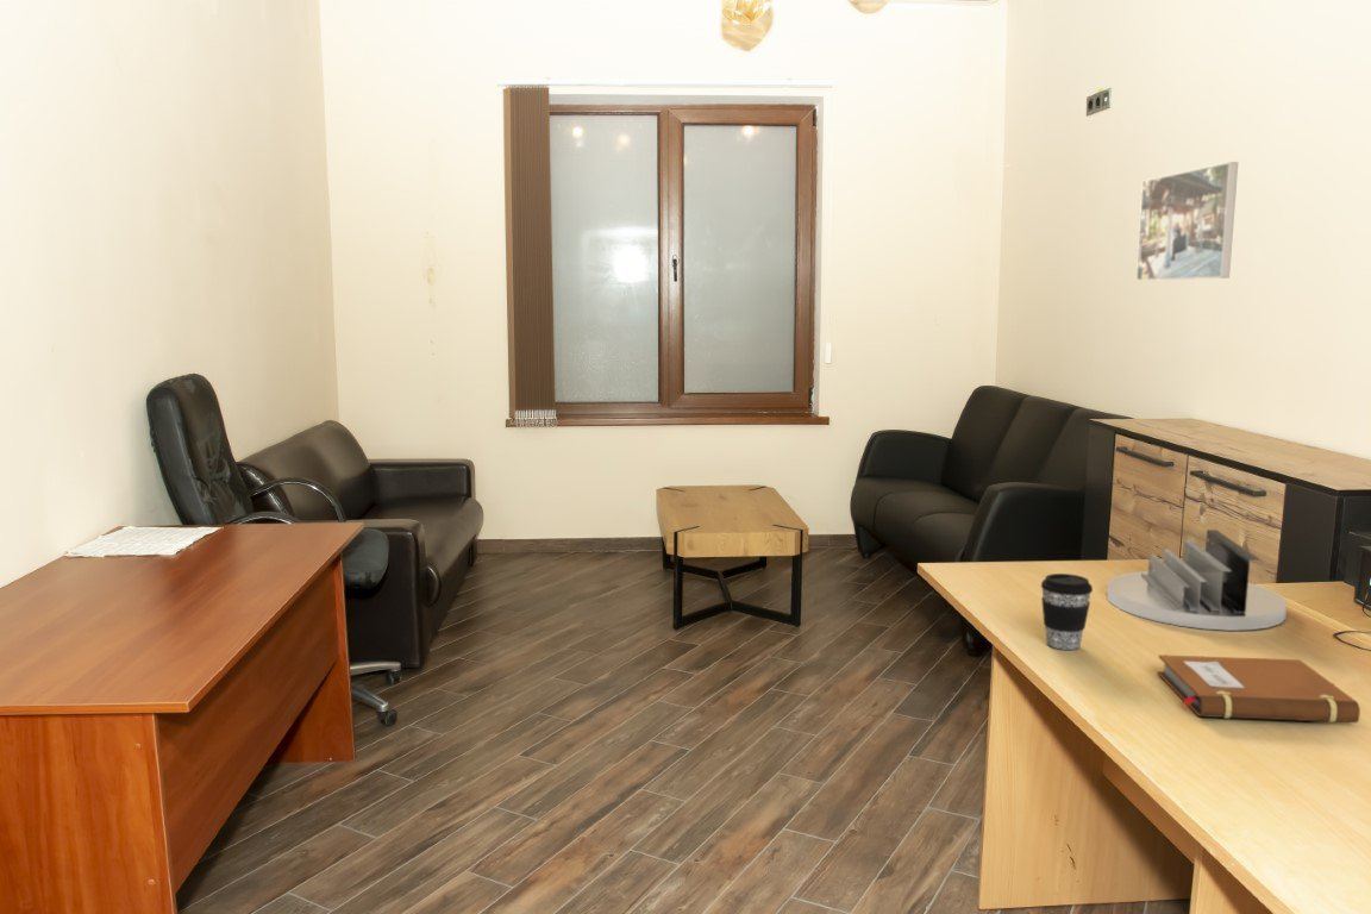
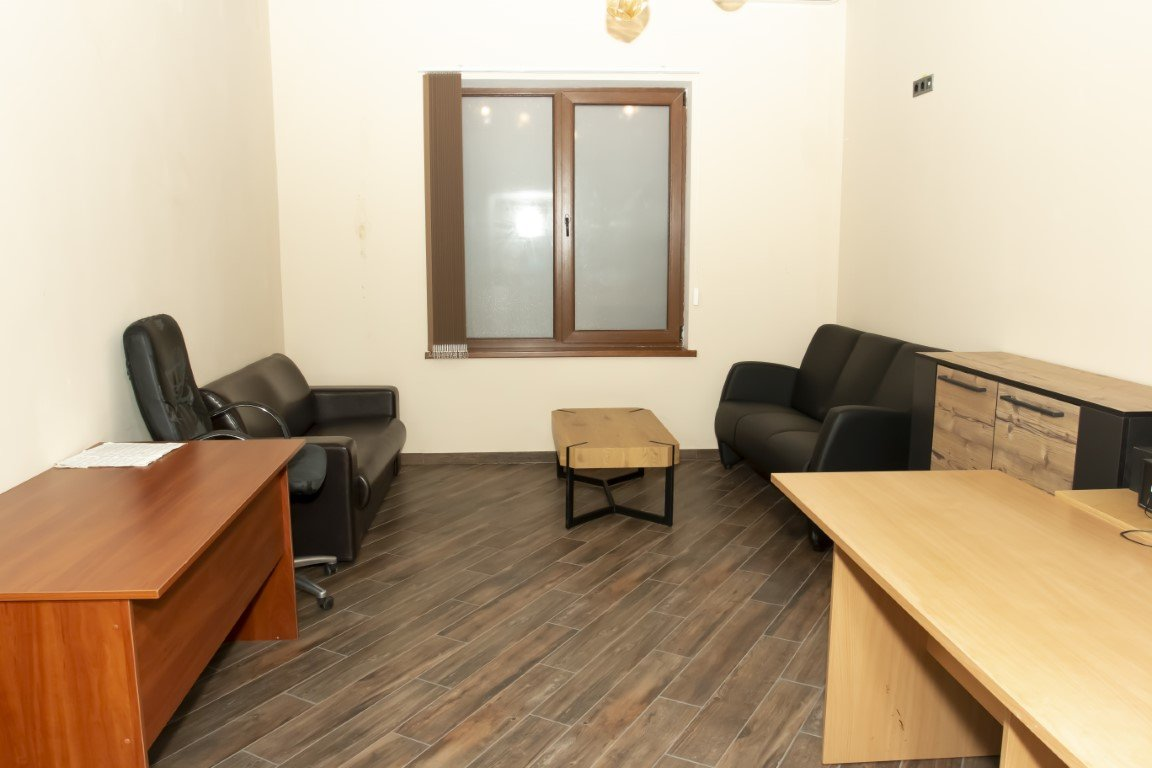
- desk organizer (1195, 574)
- notebook (1248, 688)
- coffee cup (1065, 612)
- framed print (1183, 226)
